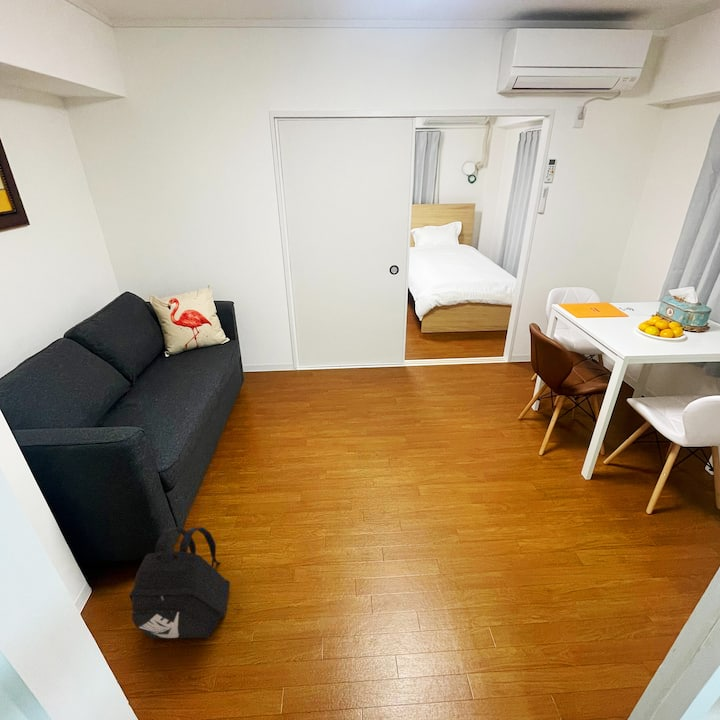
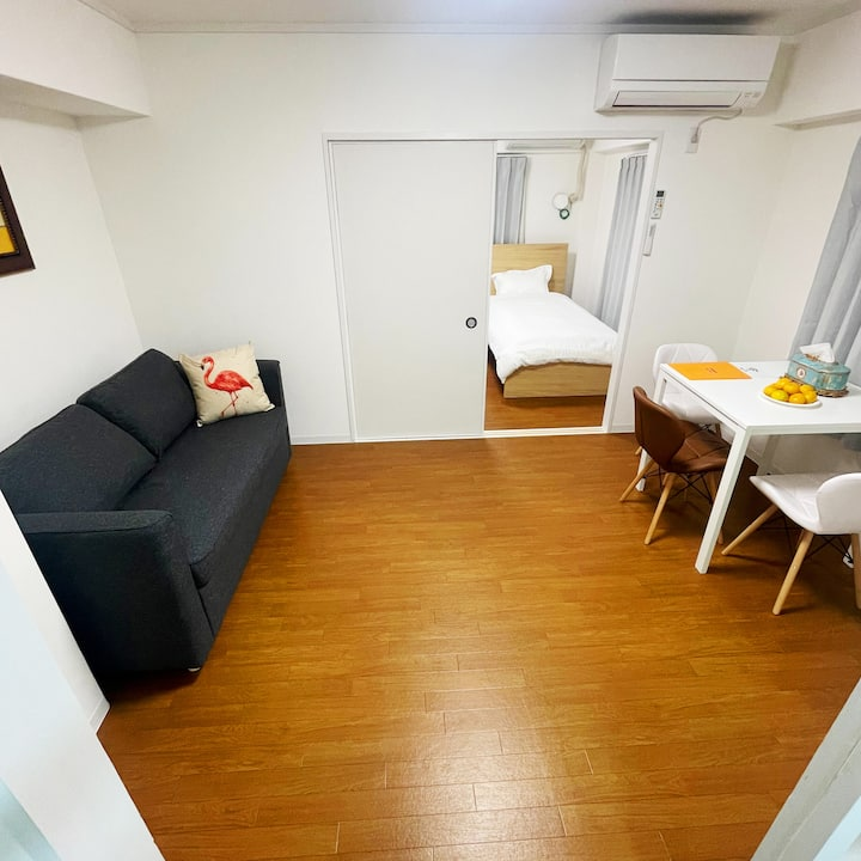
- backpack (182, 574)
